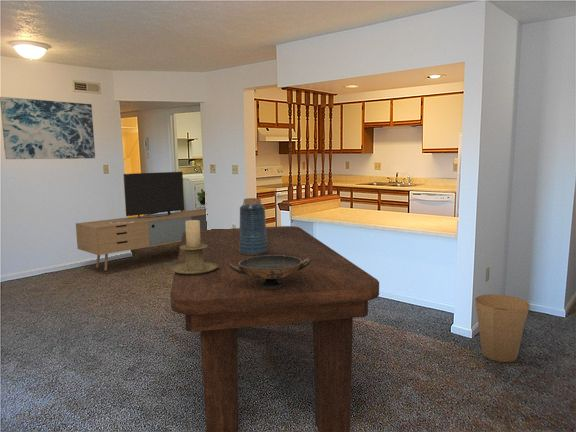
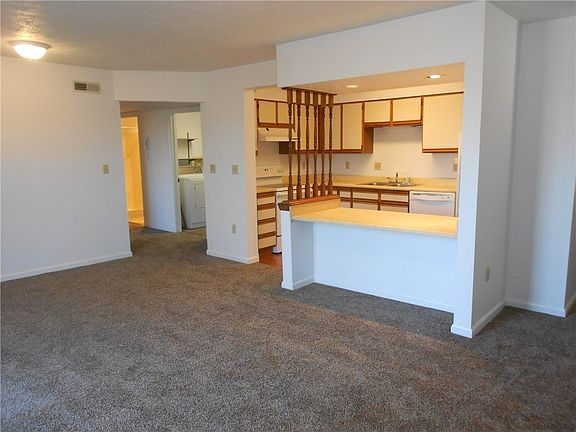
- media console (158, 215)
- trash can (500, 328)
- dining table (257, 309)
- decorative bowl (270, 272)
- candle holder (193, 244)
- wall art (51, 130)
- vase (252, 225)
